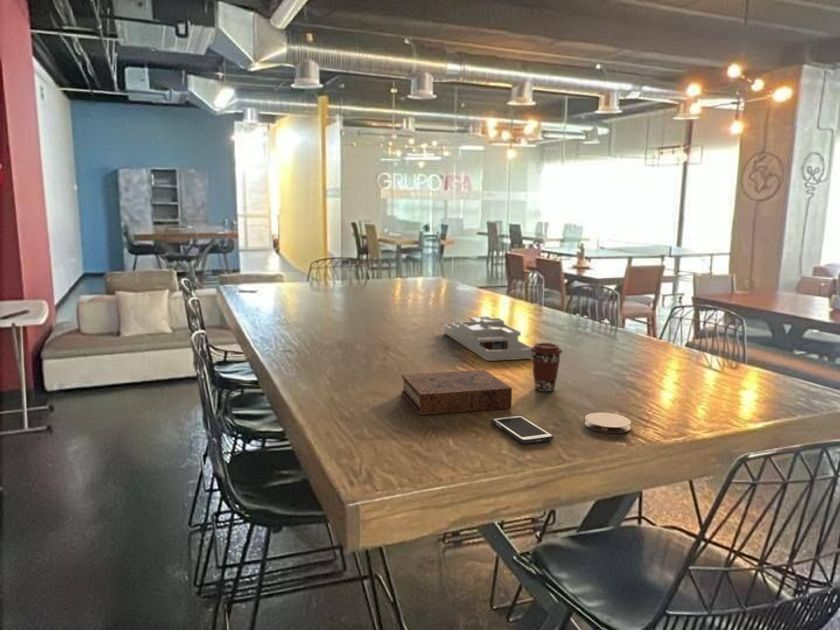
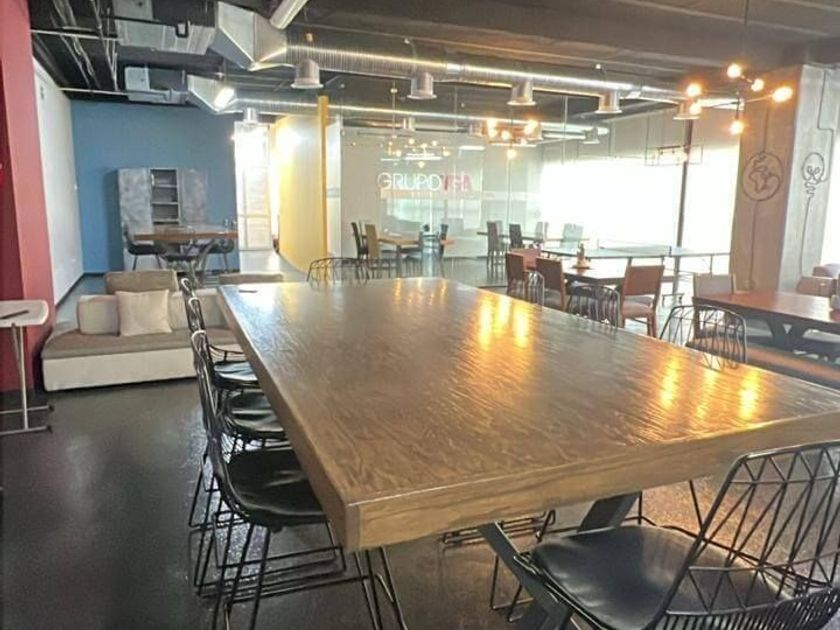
- coaster (607, 422)
- book (454, 390)
- desk organizer (485, 332)
- coffee cup (545, 367)
- cell phone (521, 428)
